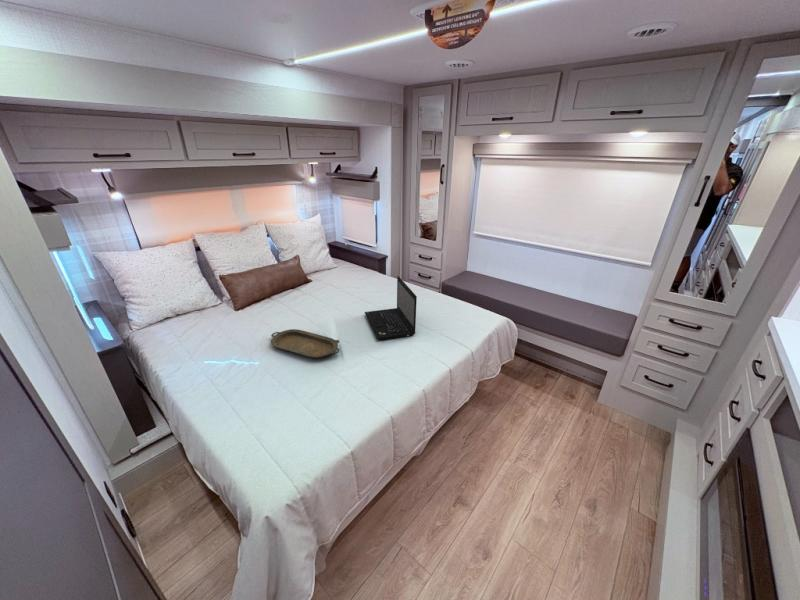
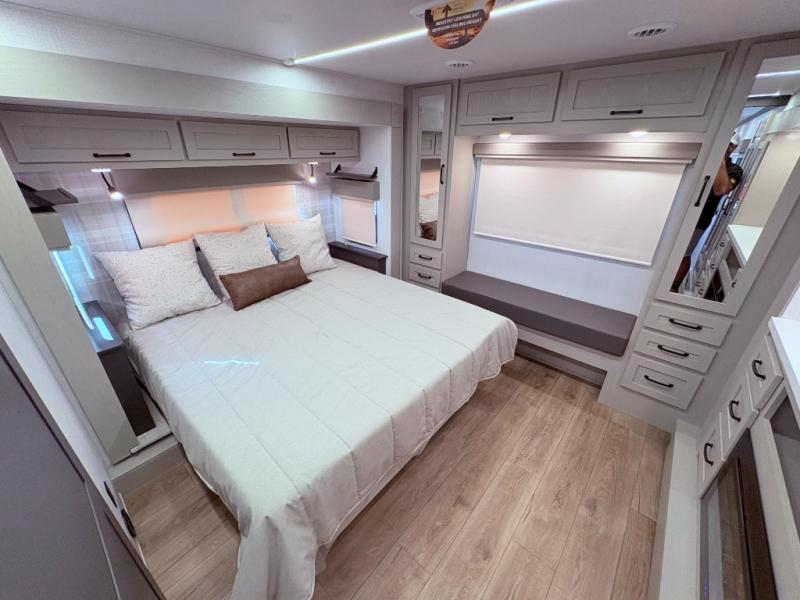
- serving tray (304, 344)
- laptop (388, 309)
